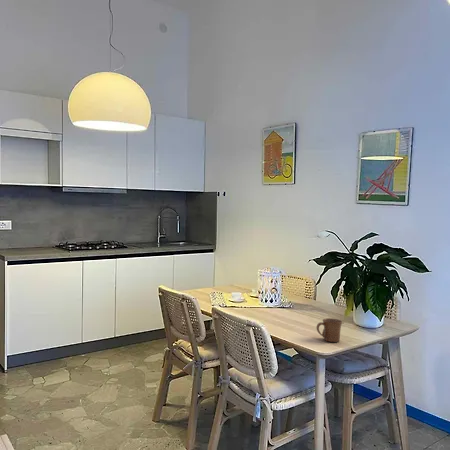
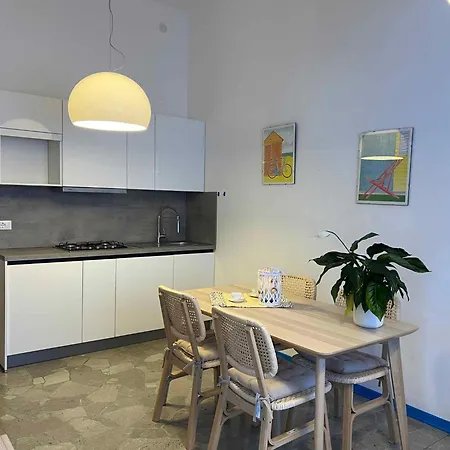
- mug (328, 330)
